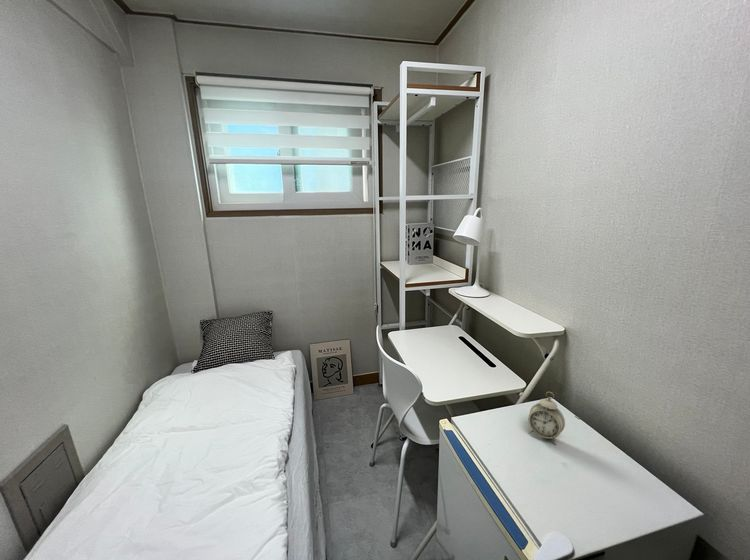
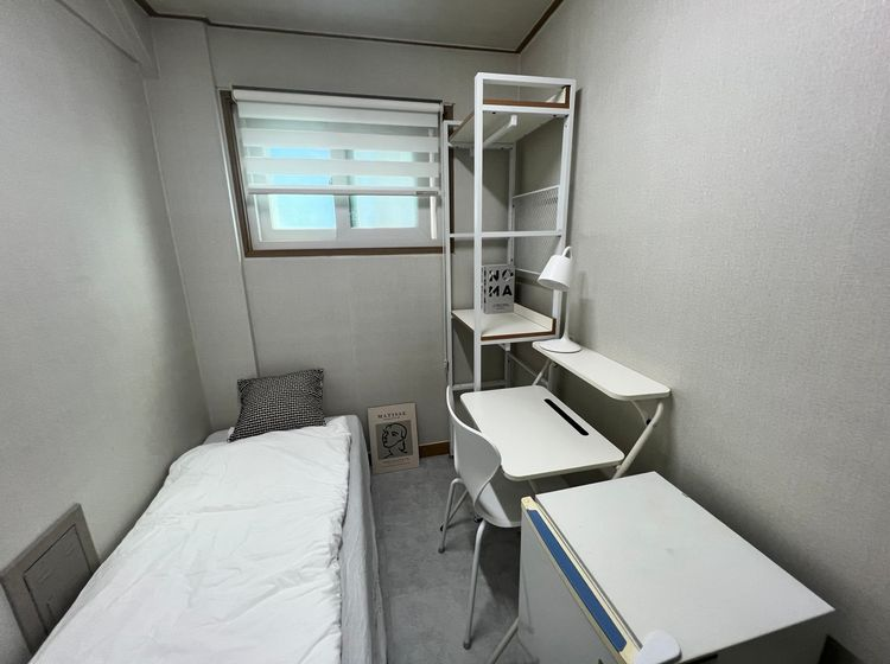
- alarm clock (546, 415)
